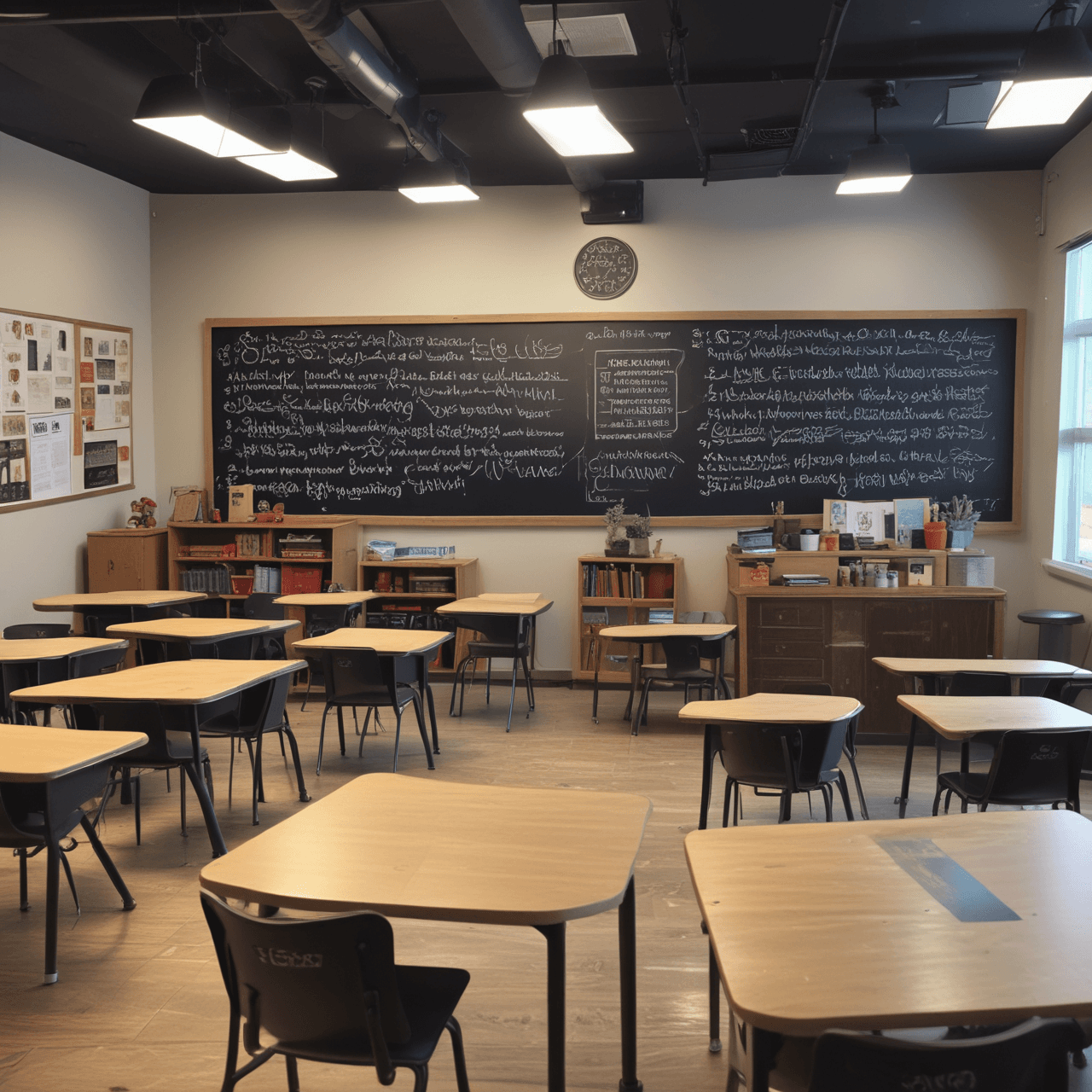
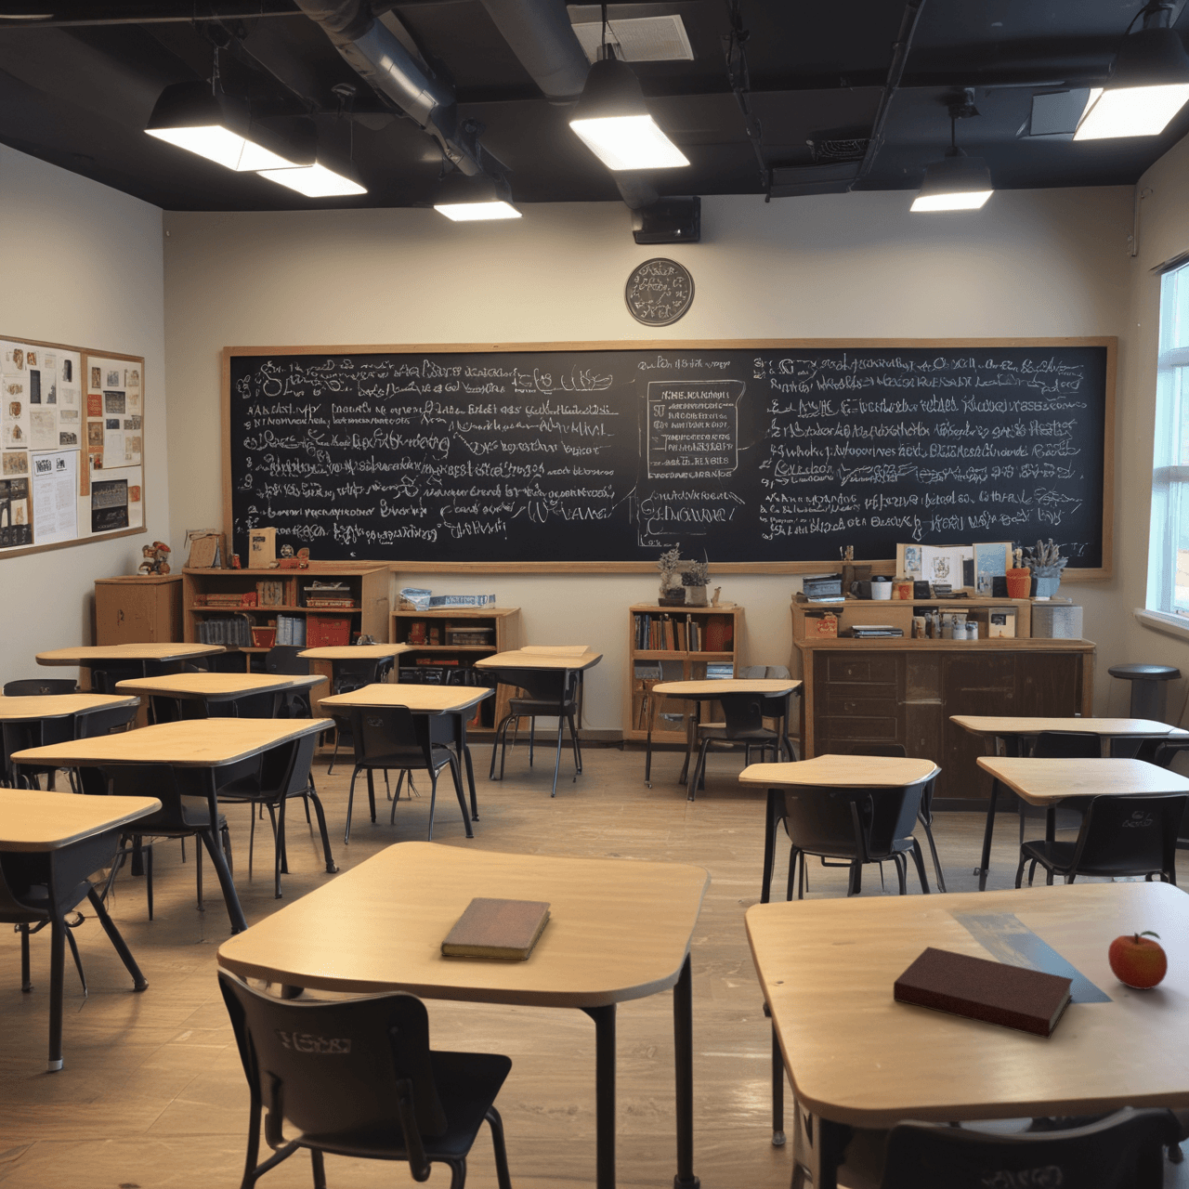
+ notebook (498, 927)
+ fruit (1137, 957)
+ notebook (983, 990)
